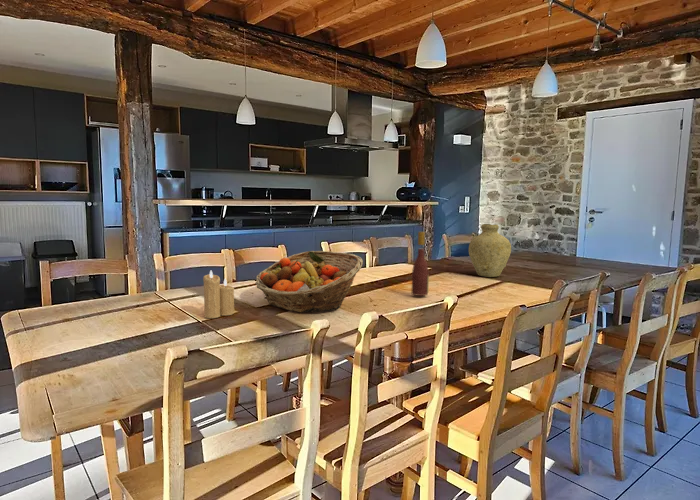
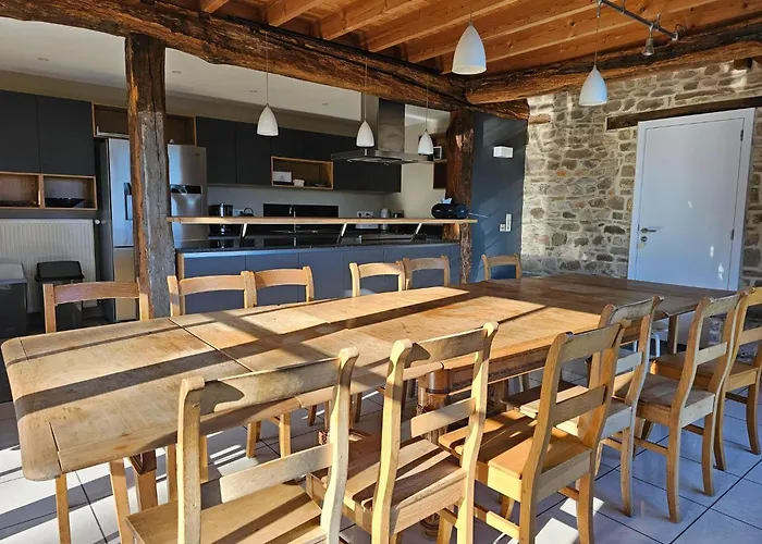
- vase (489, 249)
- candle (219, 292)
- fruit basket (308, 279)
- wine bottle (420, 264)
